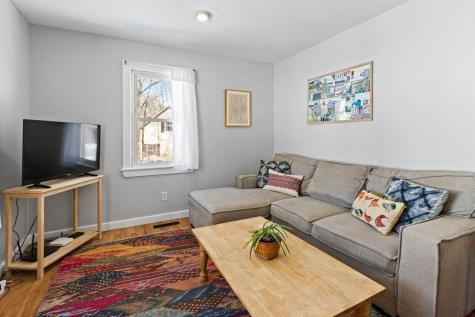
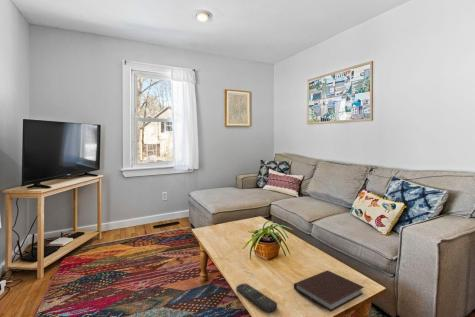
+ notebook (328, 288)
+ remote control (255, 296)
